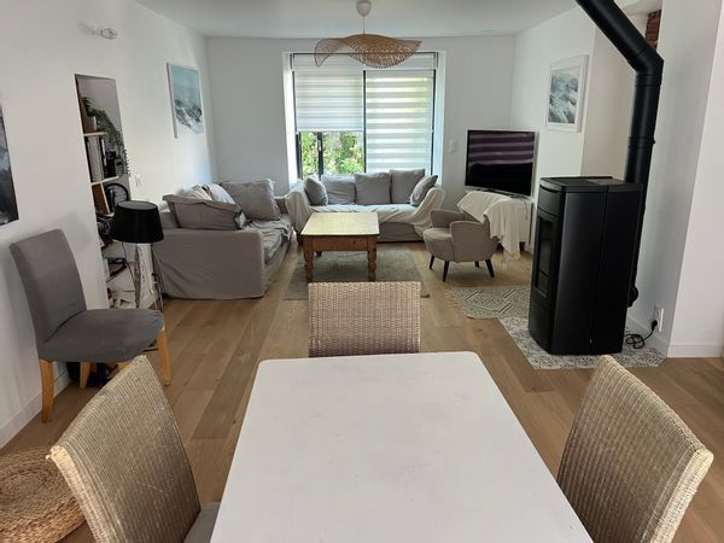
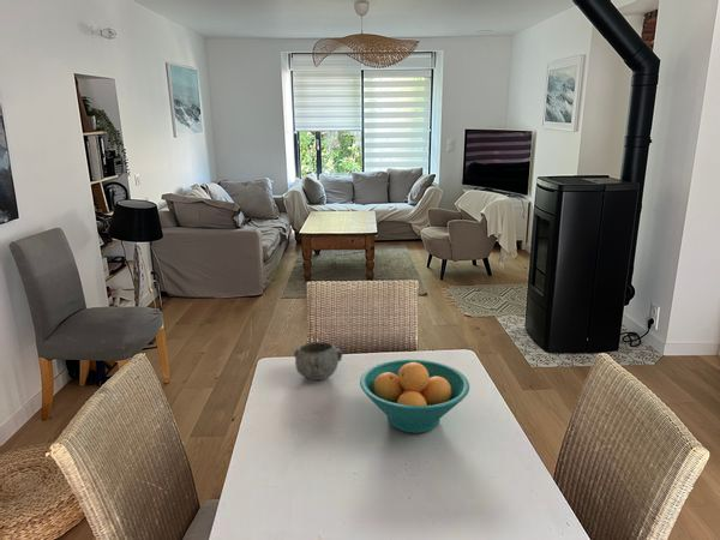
+ fruit bowl (414, 391)
+ decorative bowl (319, 362)
